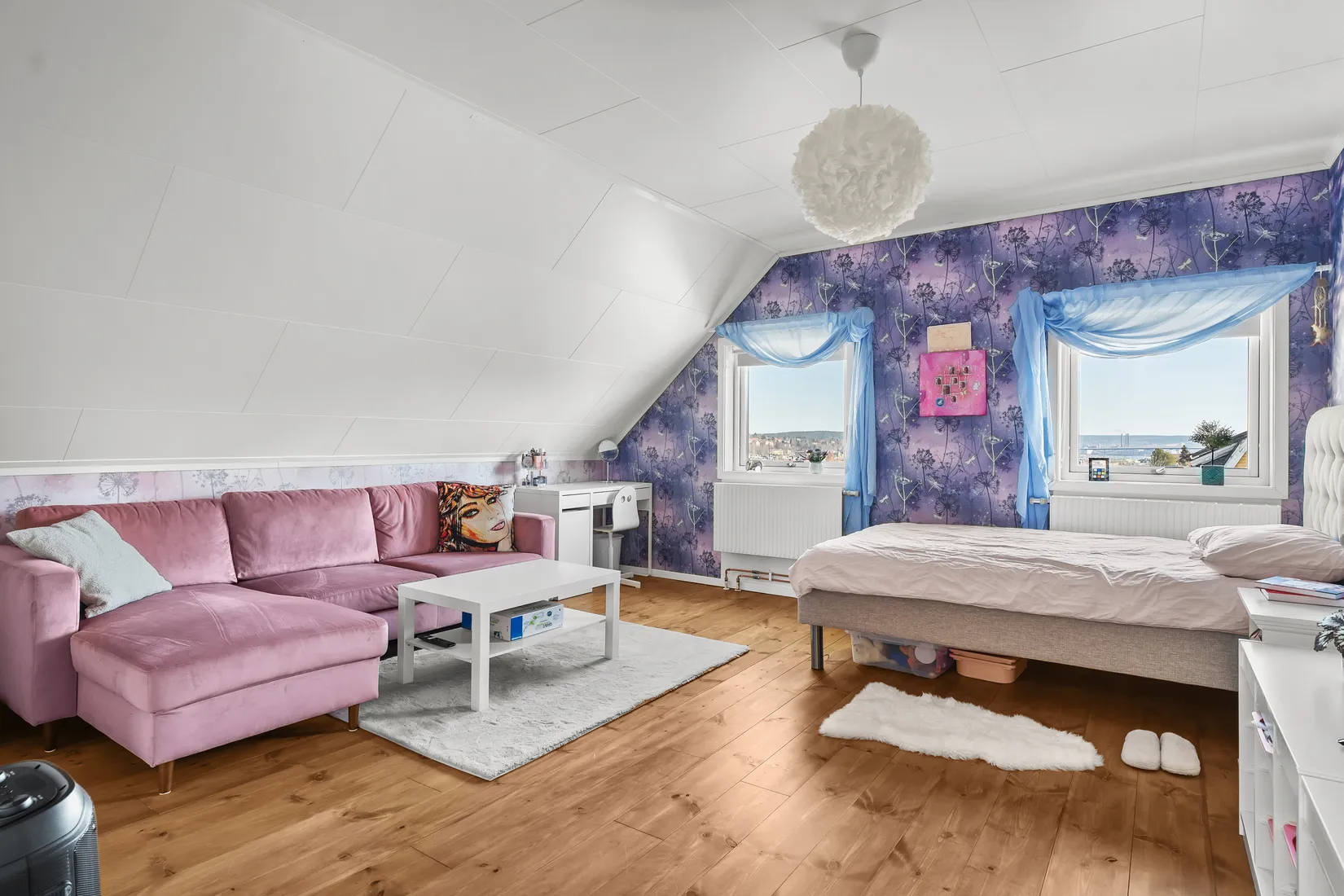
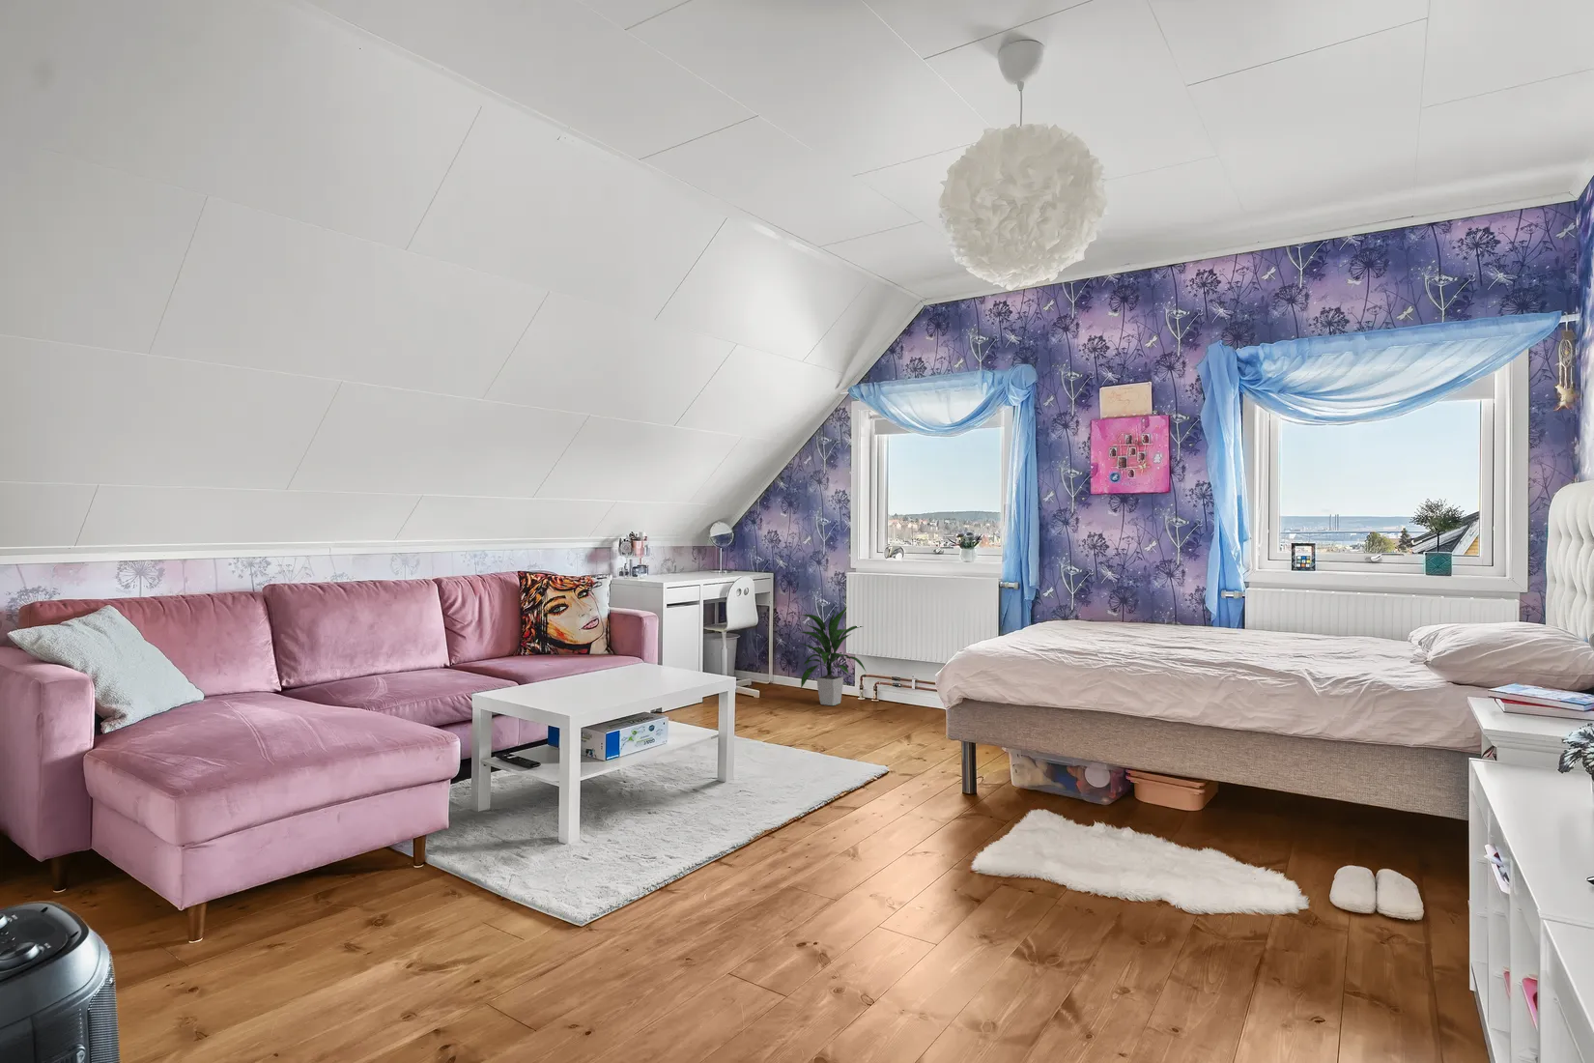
+ indoor plant (825, 654)
